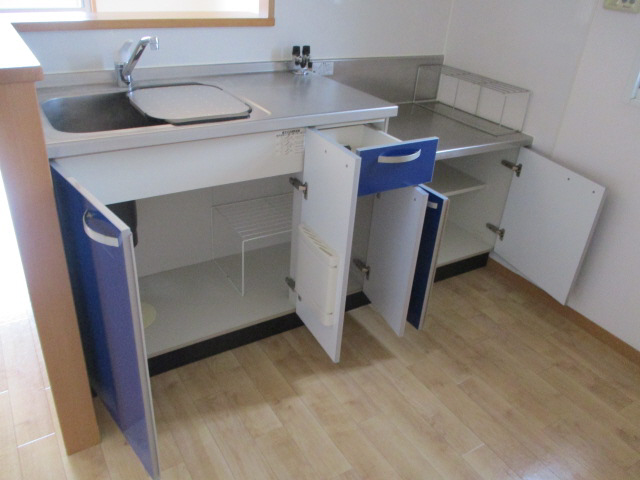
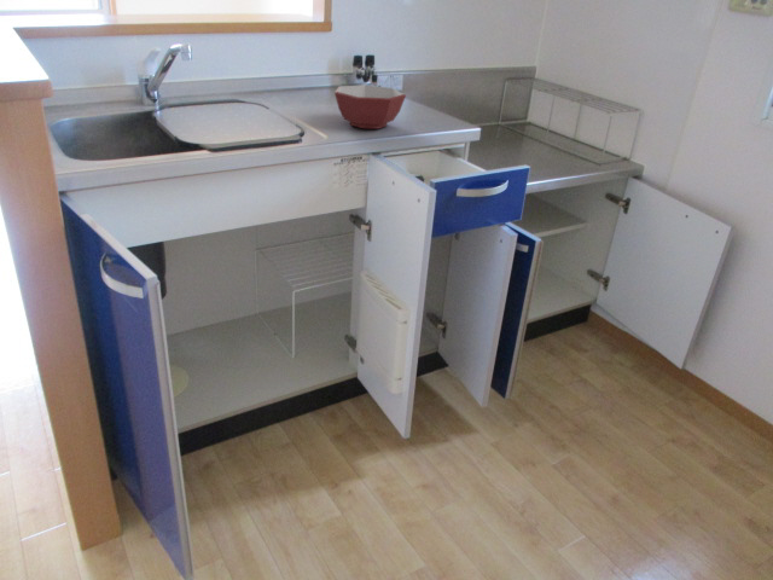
+ bowl (370, 108)
